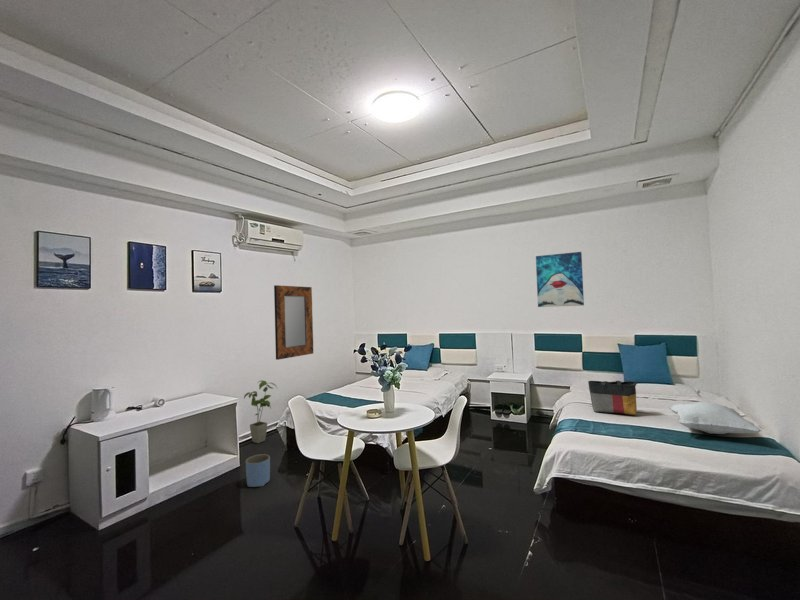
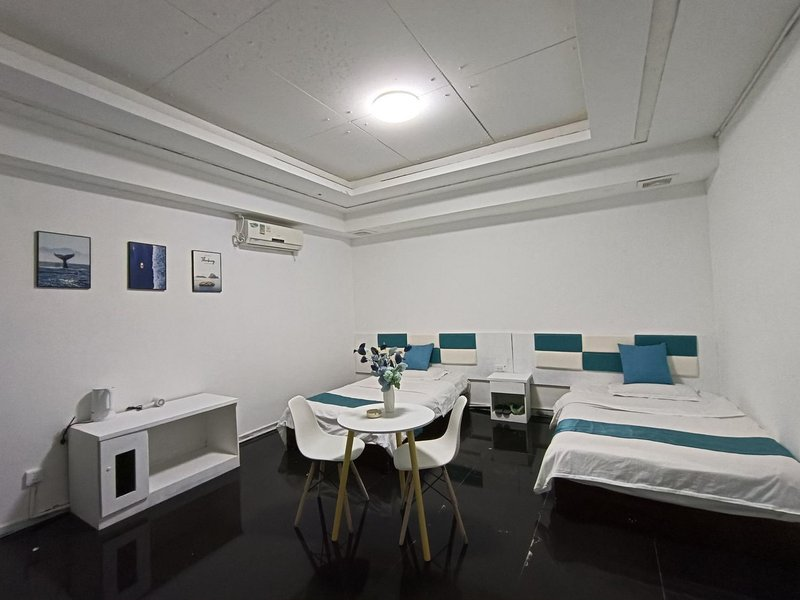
- cushion (709, 417)
- planter (258, 470)
- wall art (559, 280)
- house plant (262, 409)
- home mirror (294, 321)
- tote bag (613, 395)
